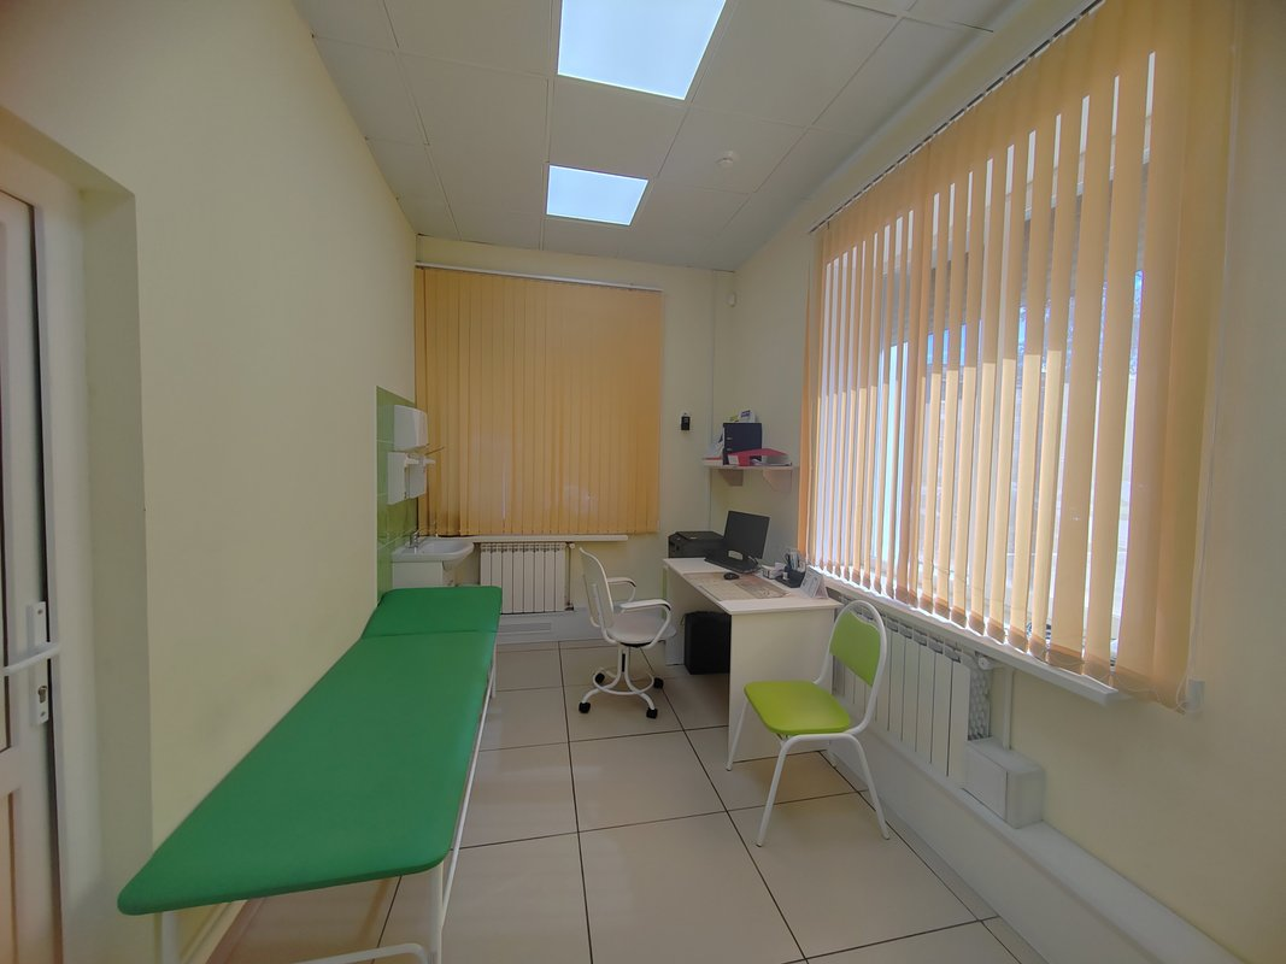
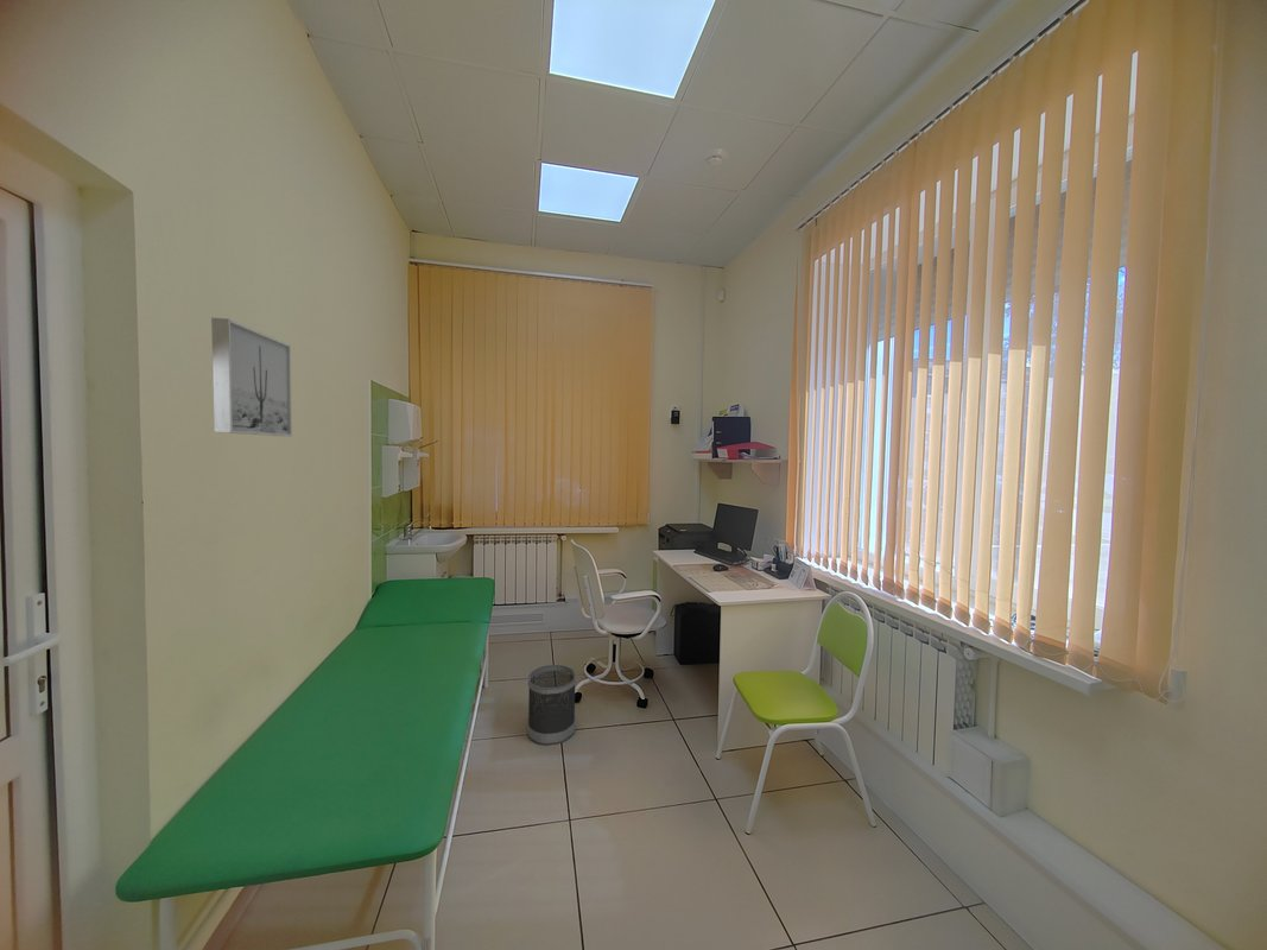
+ wall art (256, 384)
+ wastebasket (551, 702)
